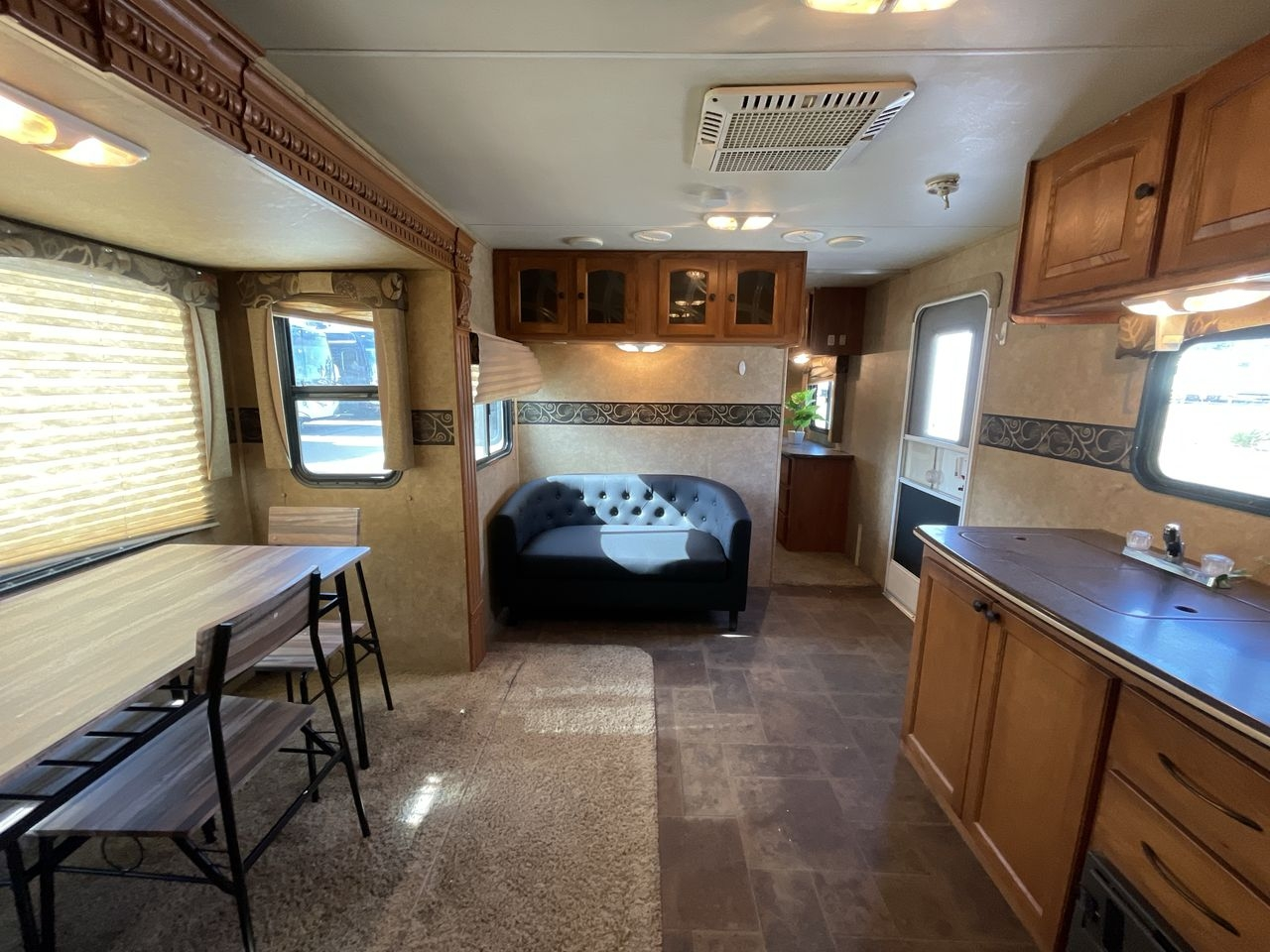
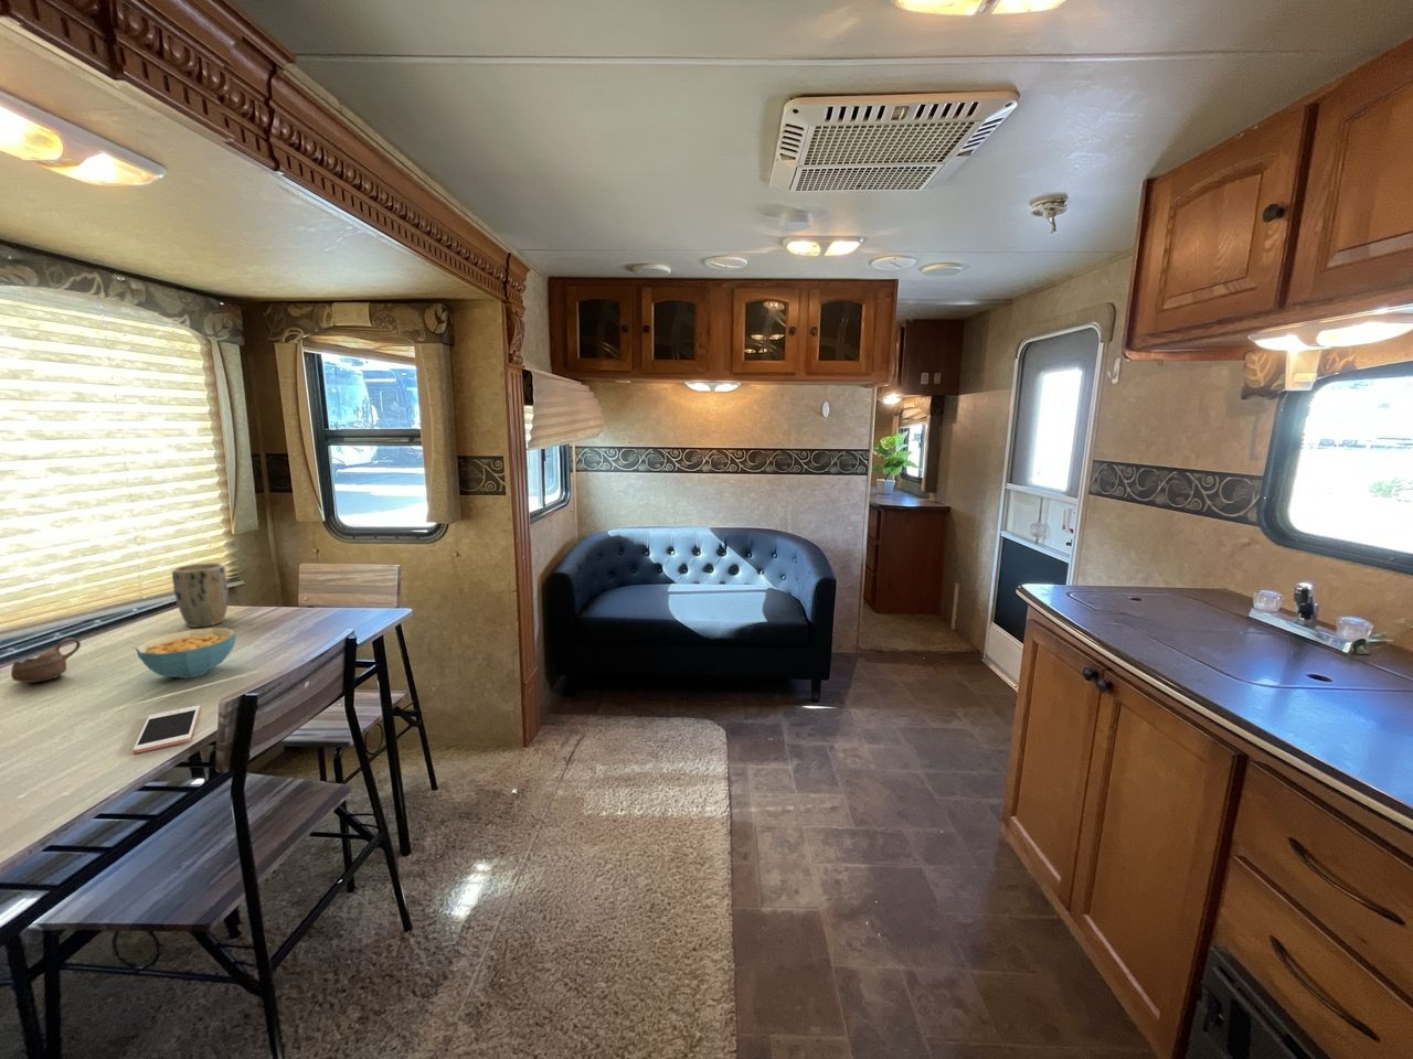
+ cup (46, 661)
+ cereal bowl (190, 656)
+ cell phone (169, 728)
+ plant pot (202, 595)
